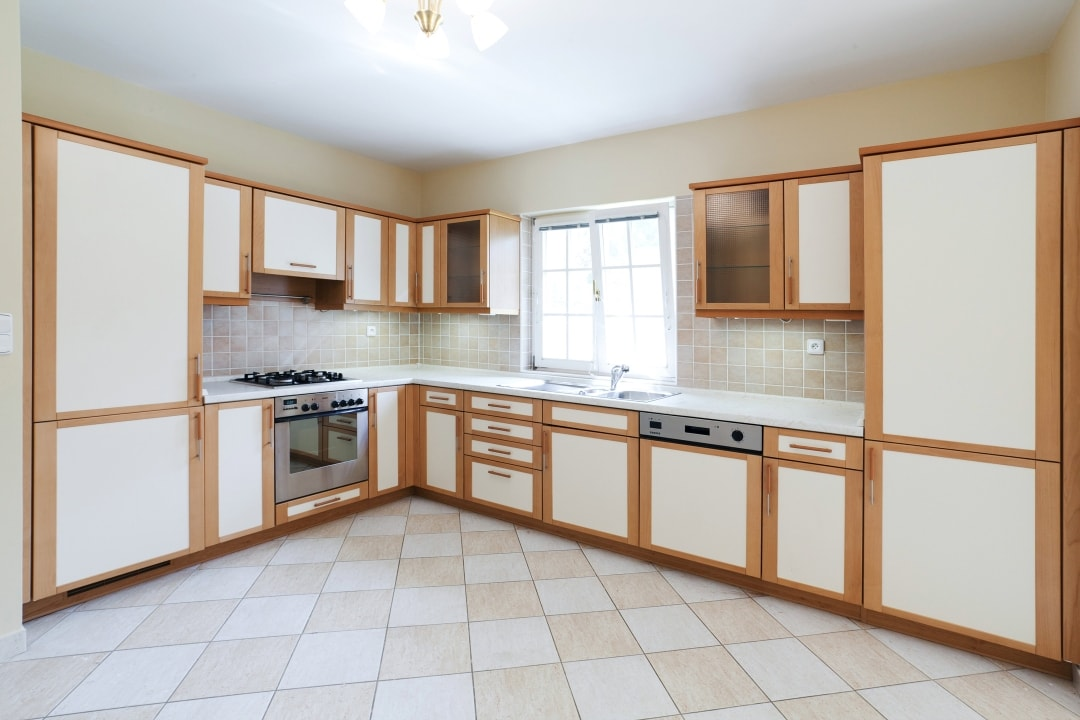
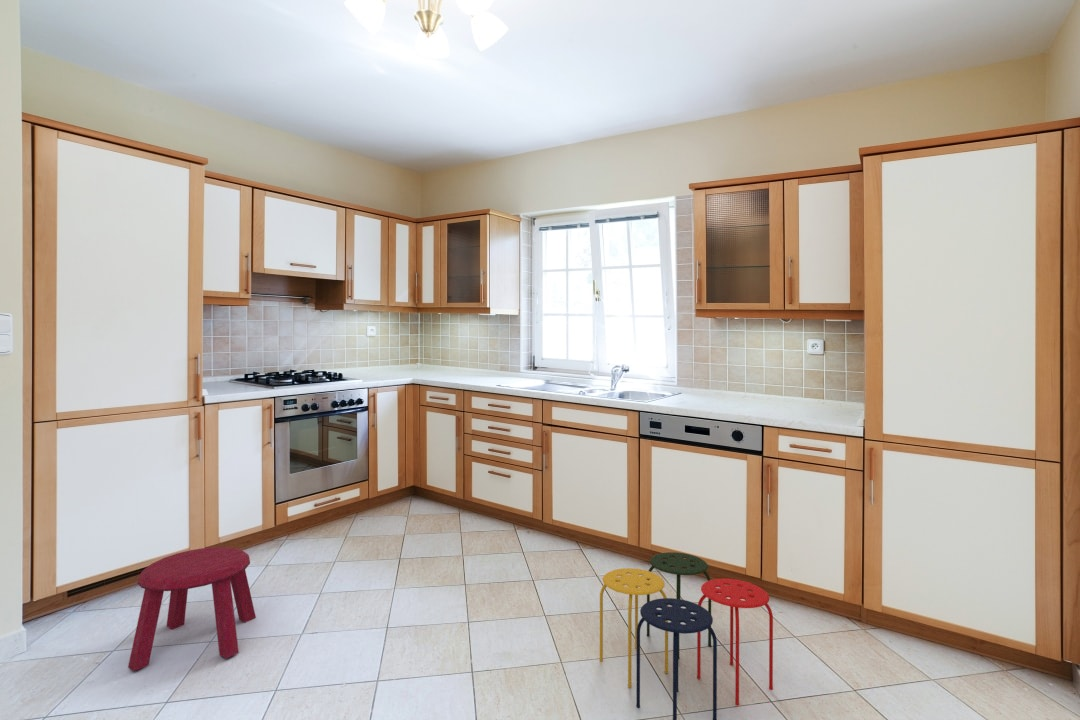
+ stool (682, 630)
+ stool (186, 601)
